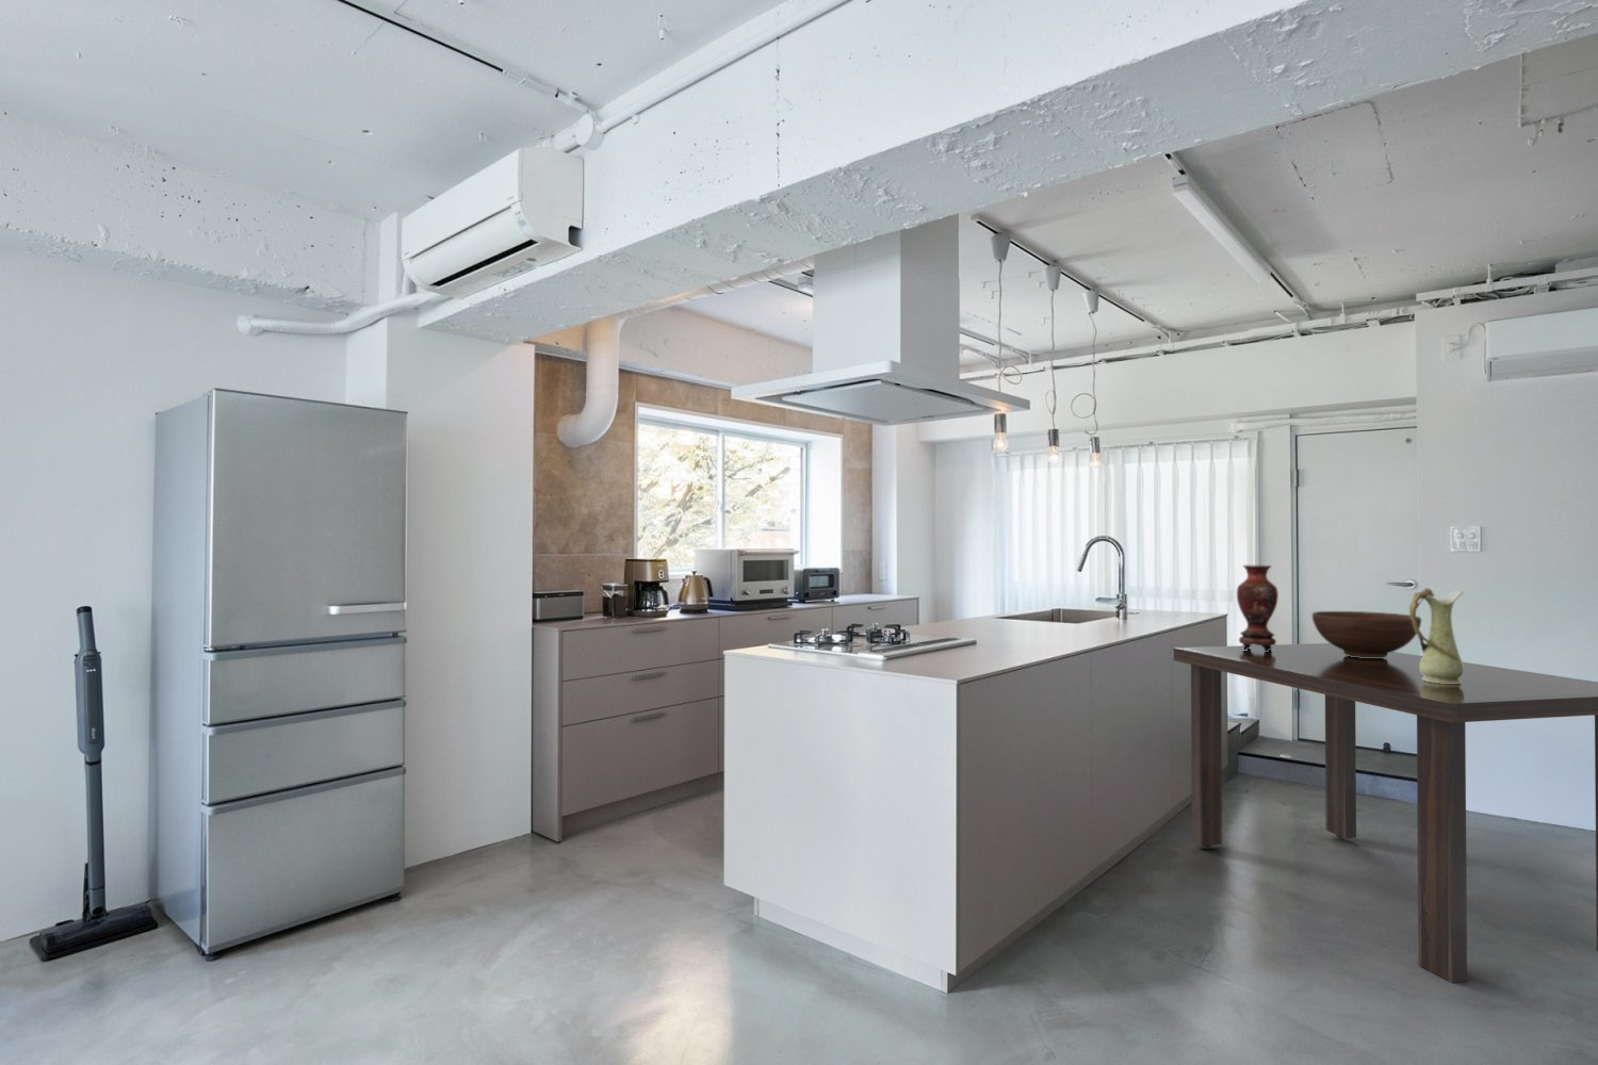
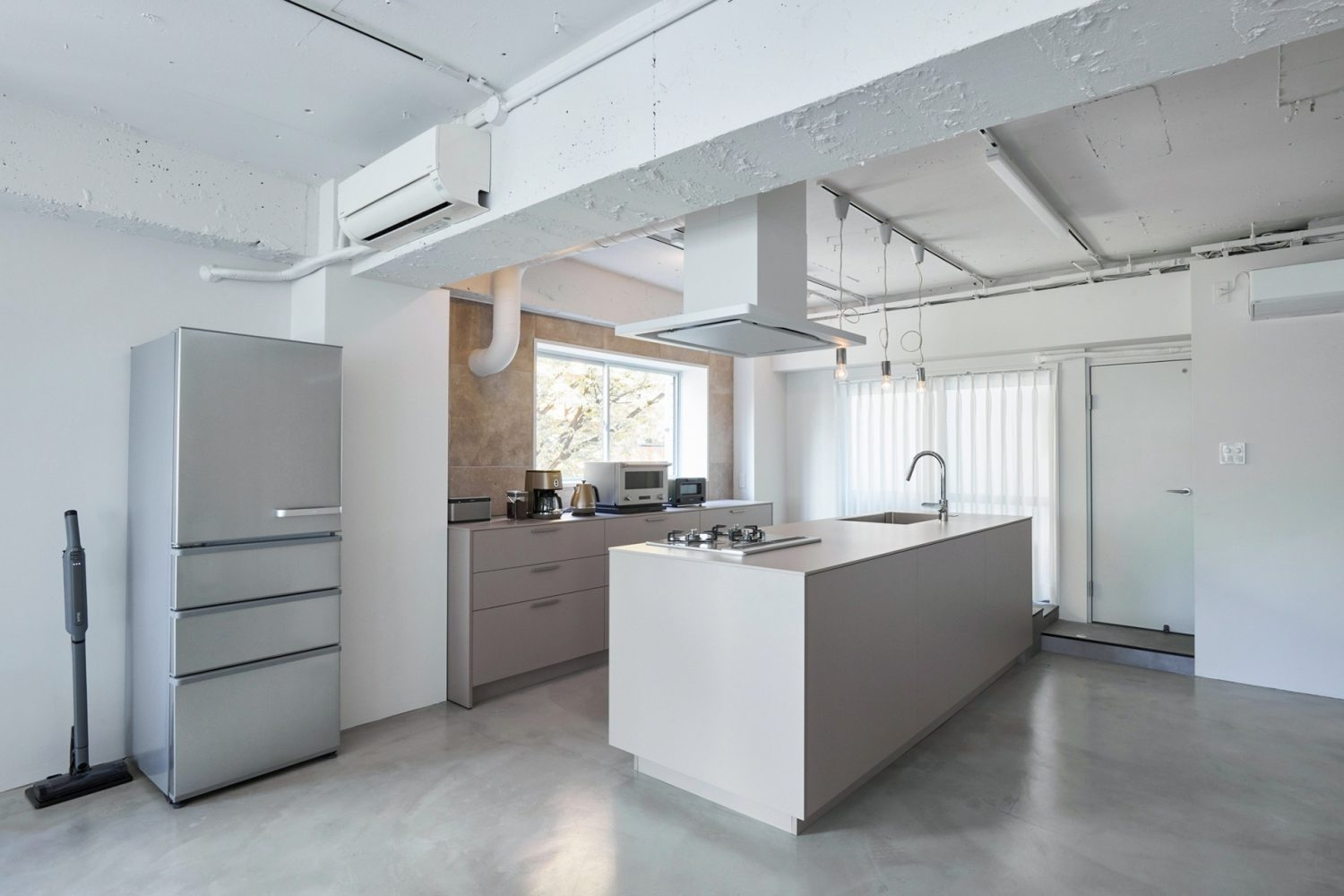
- pitcher (1436, 634)
- fruit bowl (1365, 635)
- dining table (1355, 779)
- vase (1257, 607)
